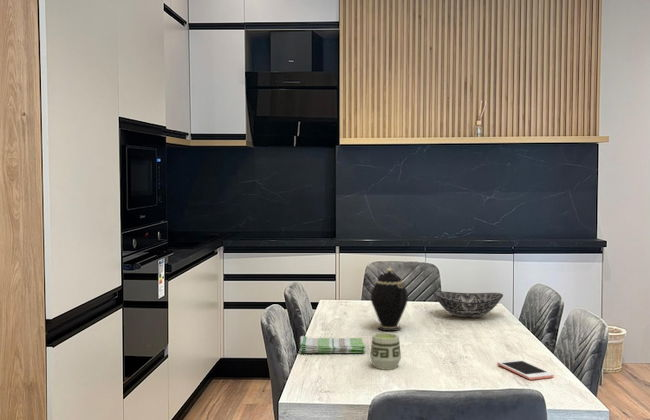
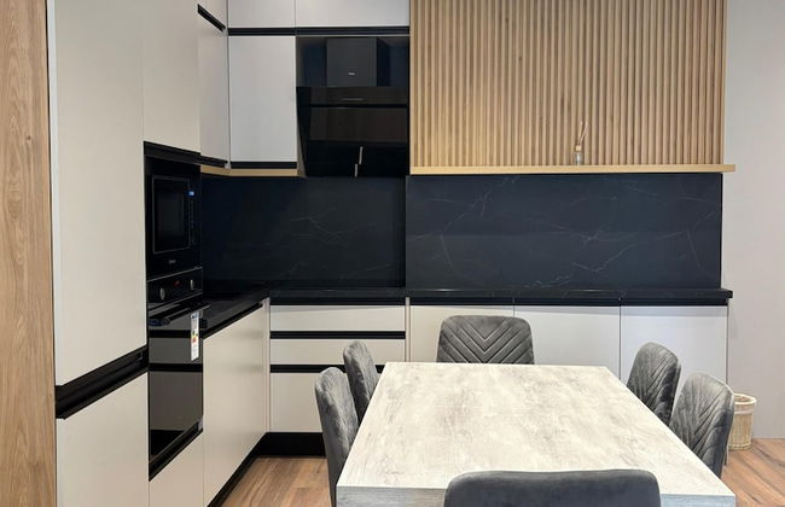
- cup (385, 351)
- bowl (467, 304)
- teapot (389, 298)
- cell phone (524, 369)
- dish towel (331, 343)
